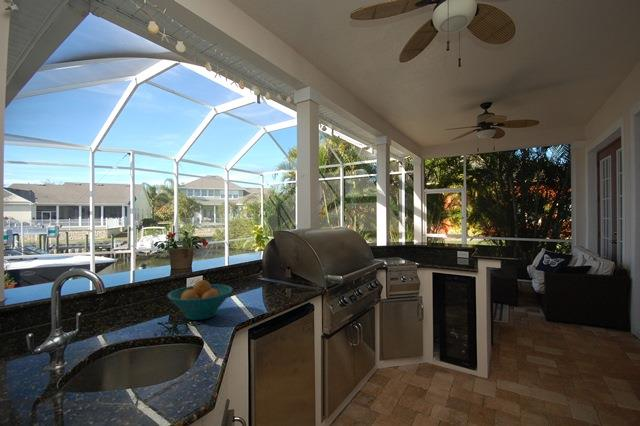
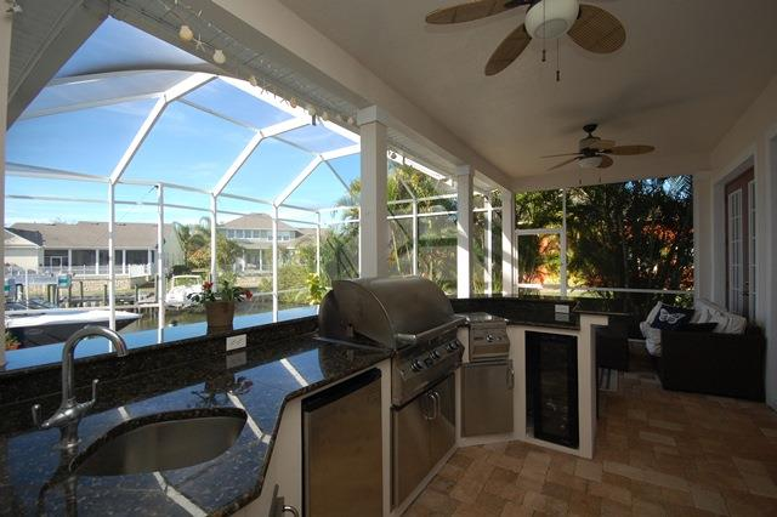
- fruit bowl (201, 297)
